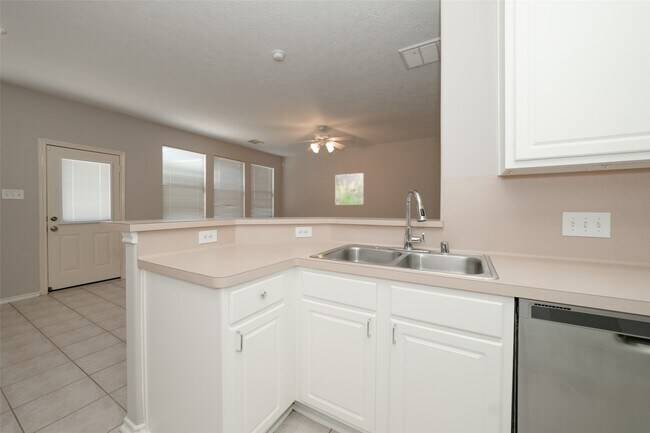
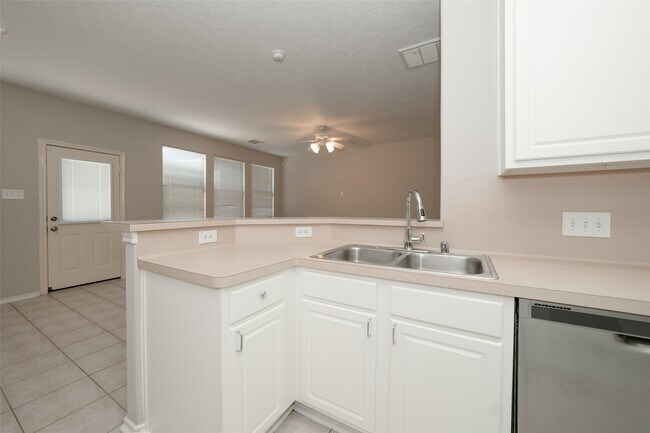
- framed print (349, 189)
